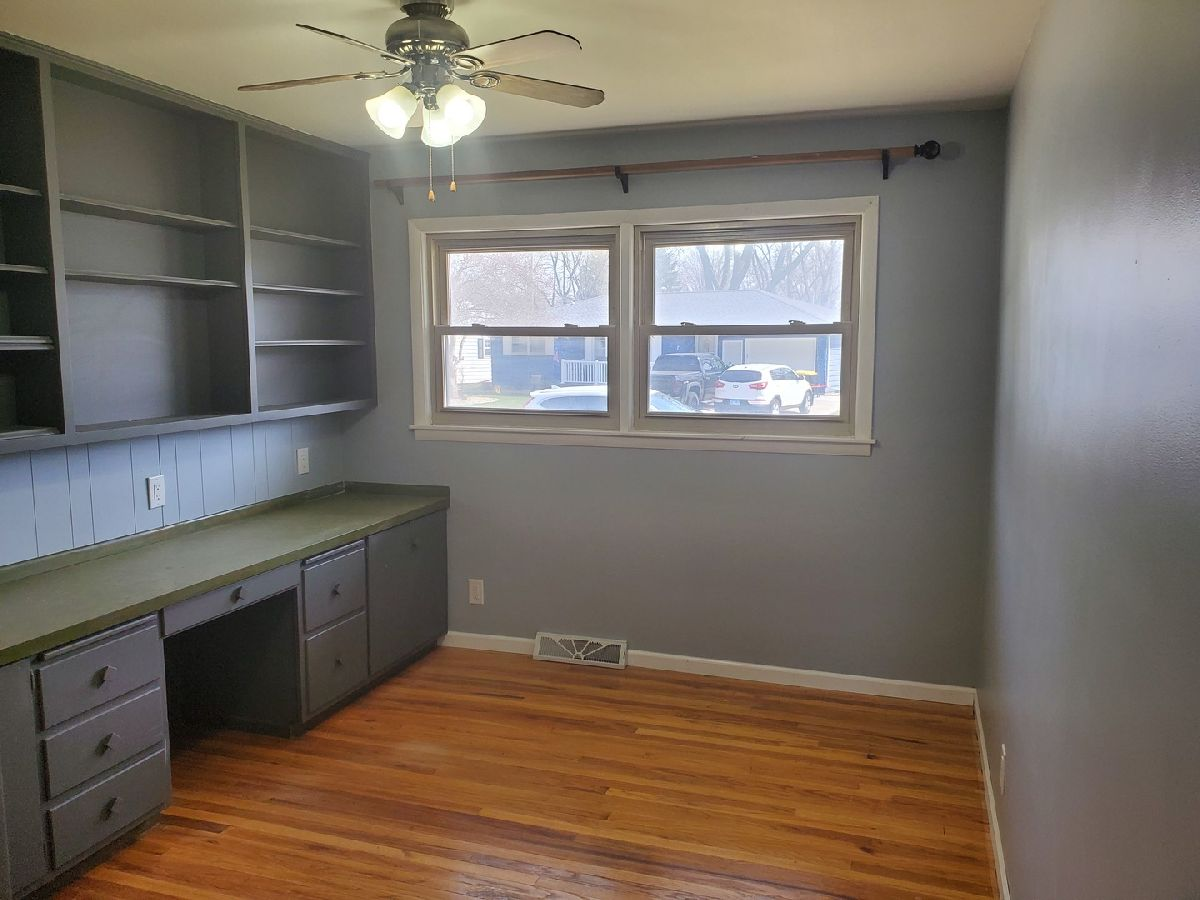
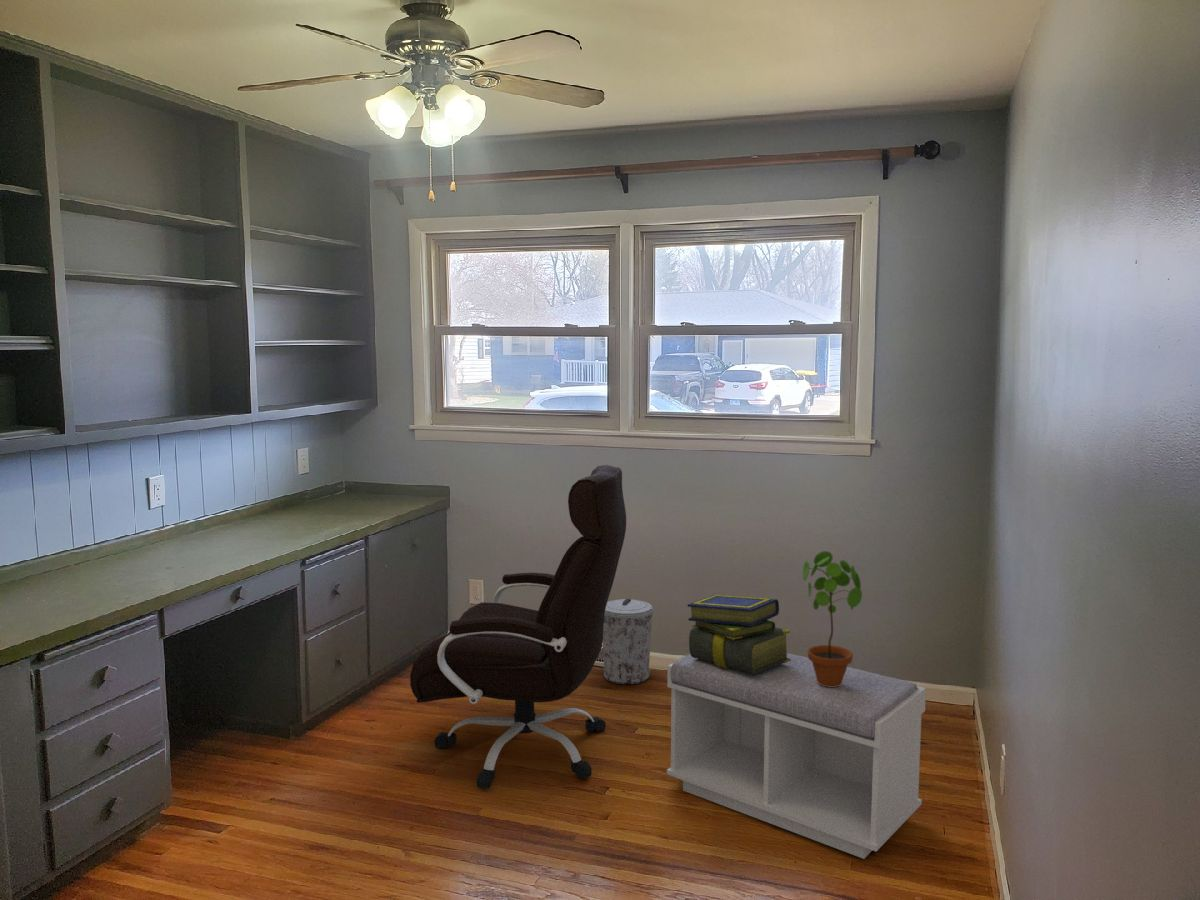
+ office chair (516, 610)
+ stack of books (734, 629)
+ potted plant (832, 619)
+ bench (790, 737)
+ trash can (626, 638)
